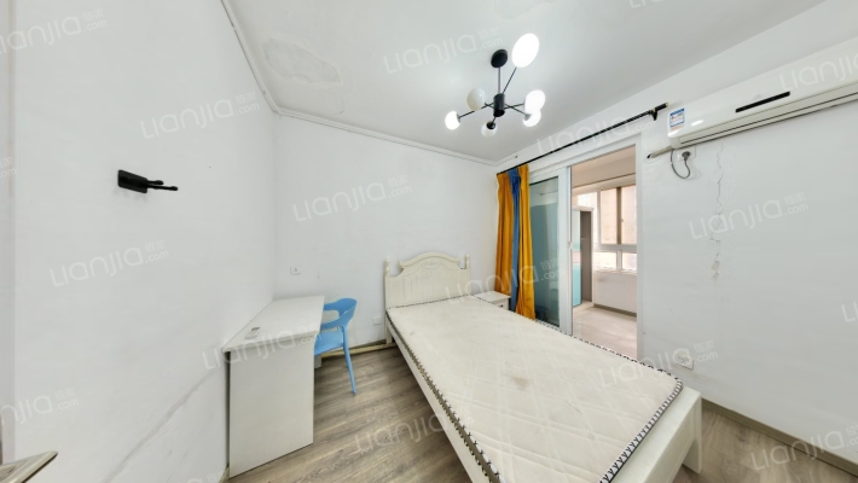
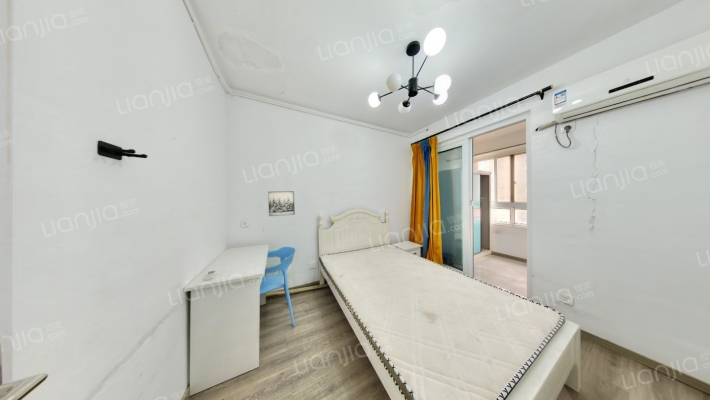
+ wall art (281, 203)
